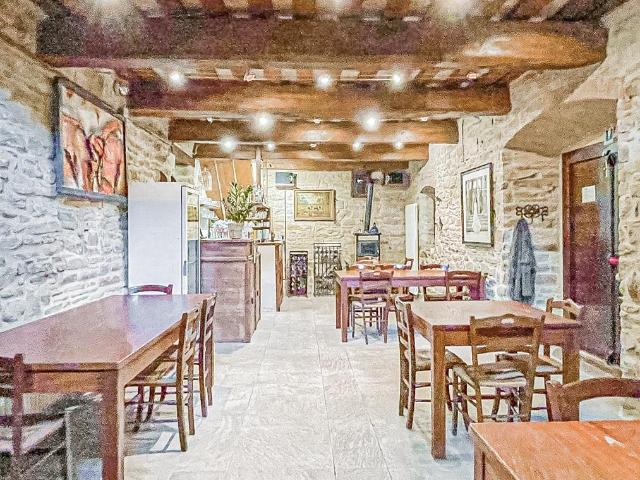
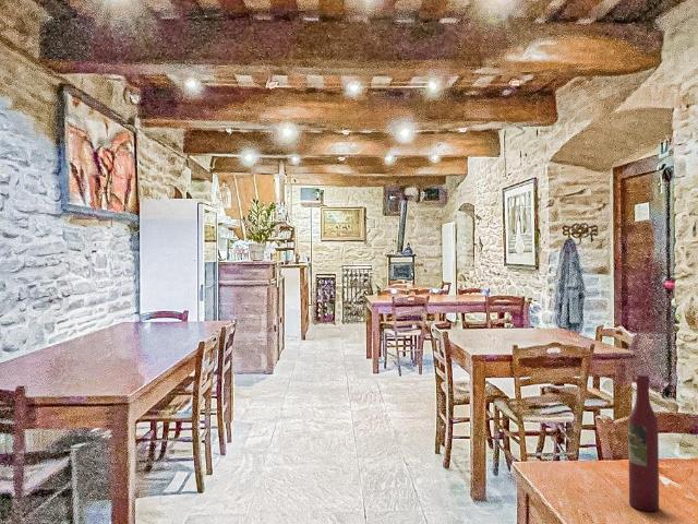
+ wine bottle (642, 440)
